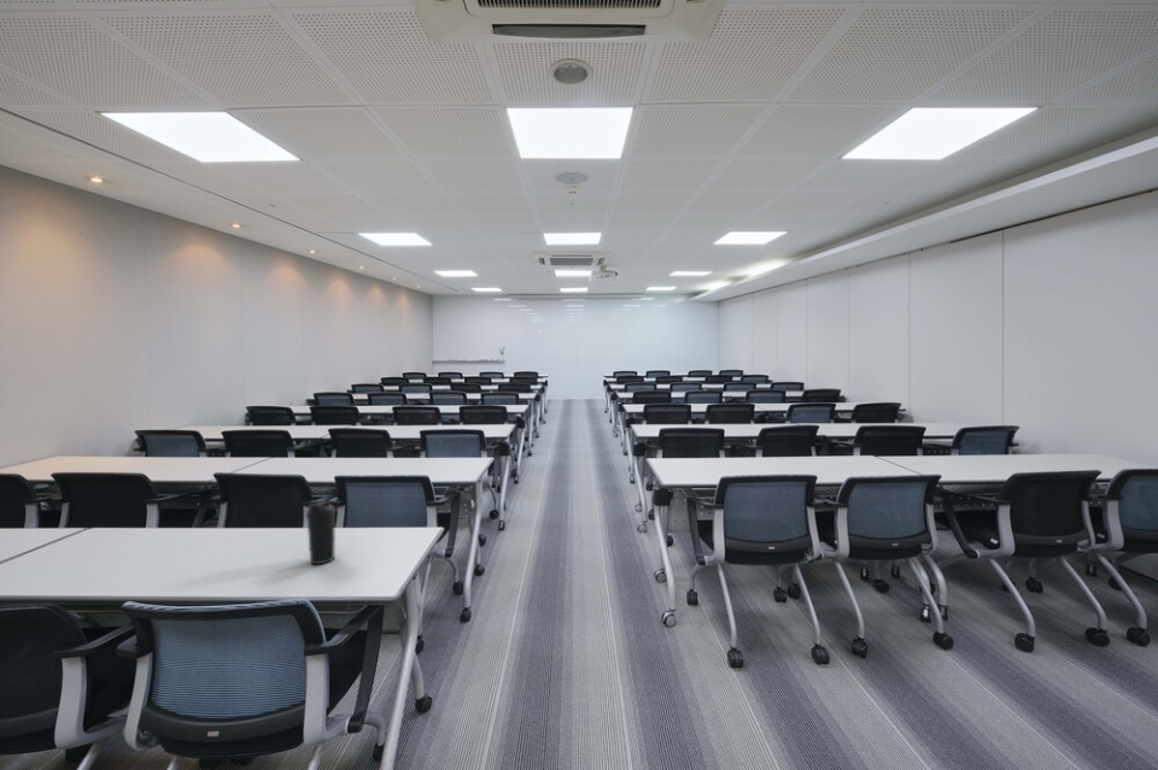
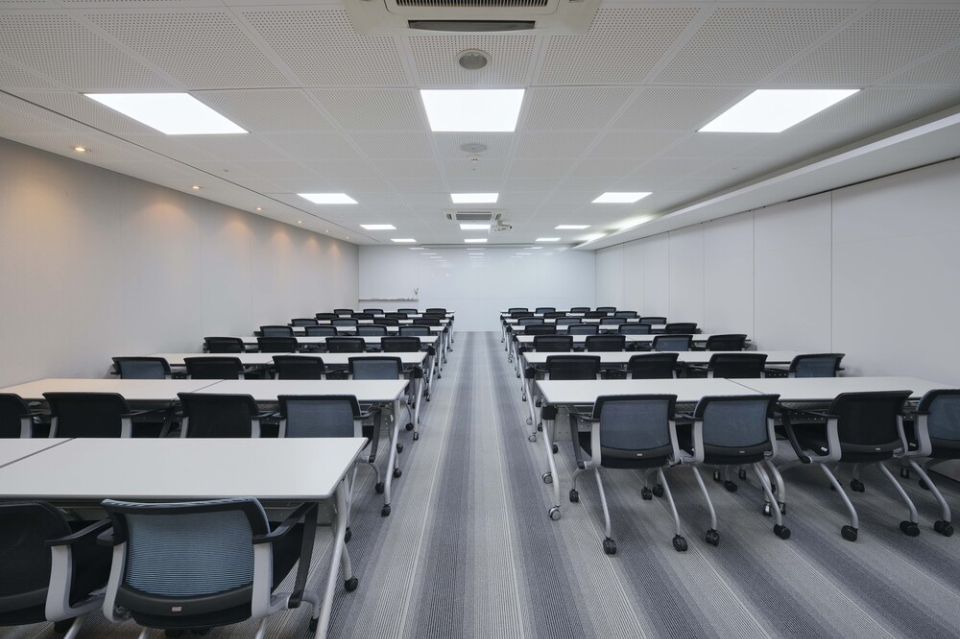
- water bottle (321, 530)
